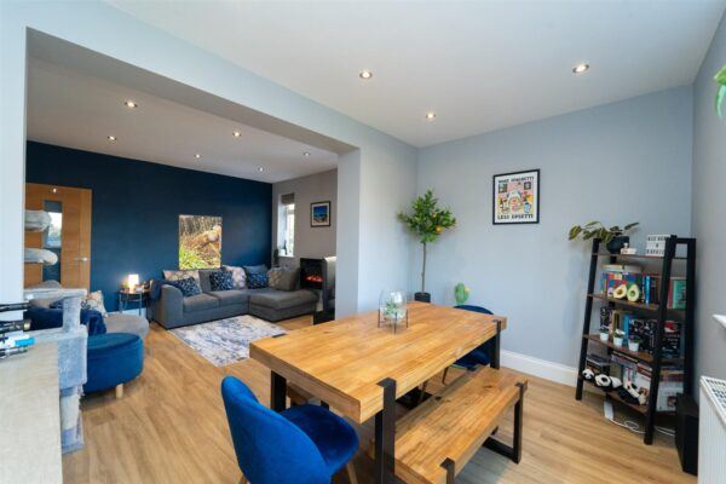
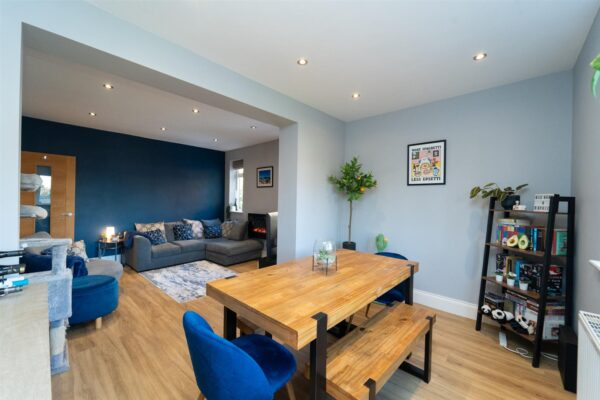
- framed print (201, 242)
